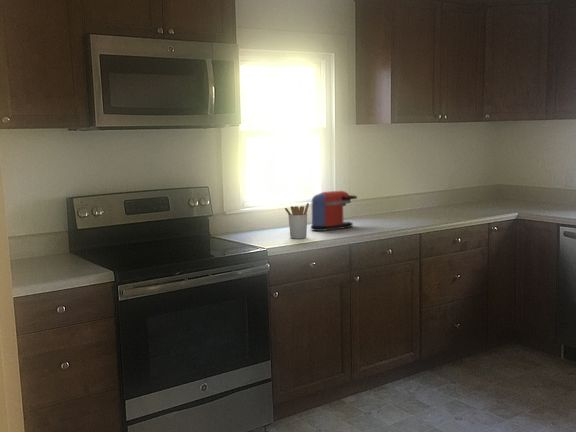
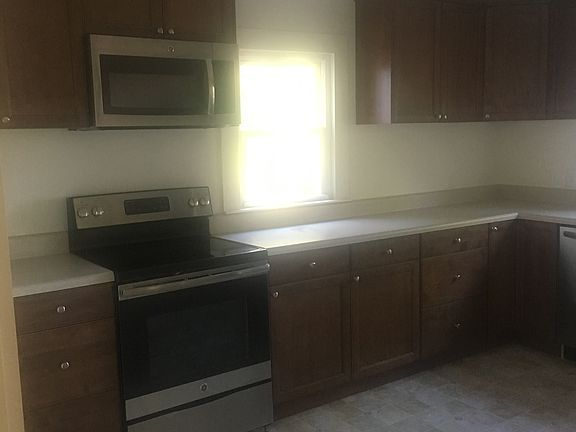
- utensil holder (298, 220)
- coffee maker (334, 209)
